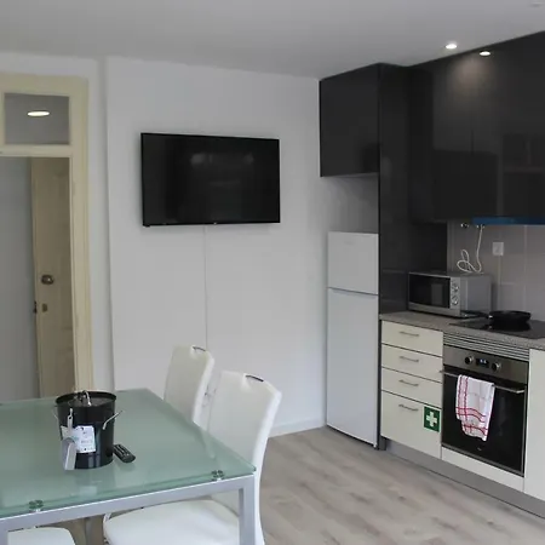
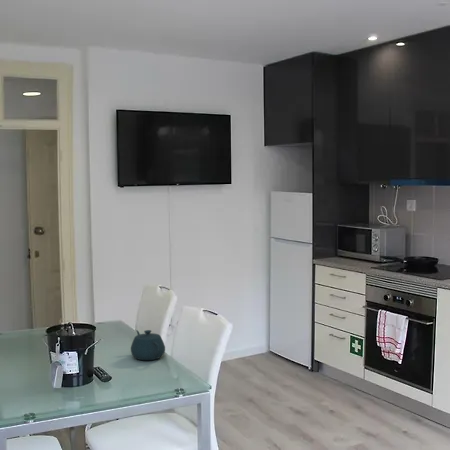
+ teapot (147, 343)
